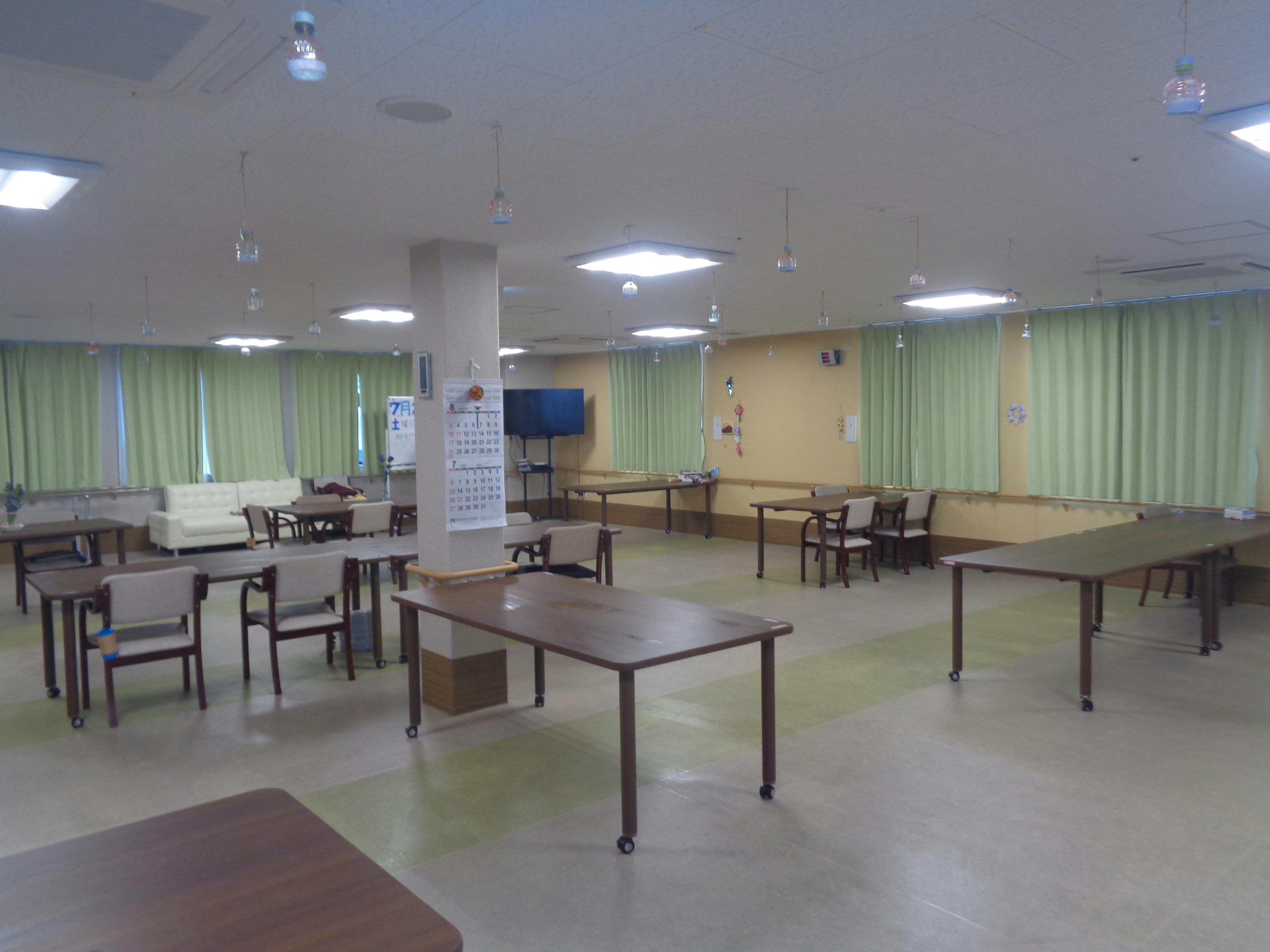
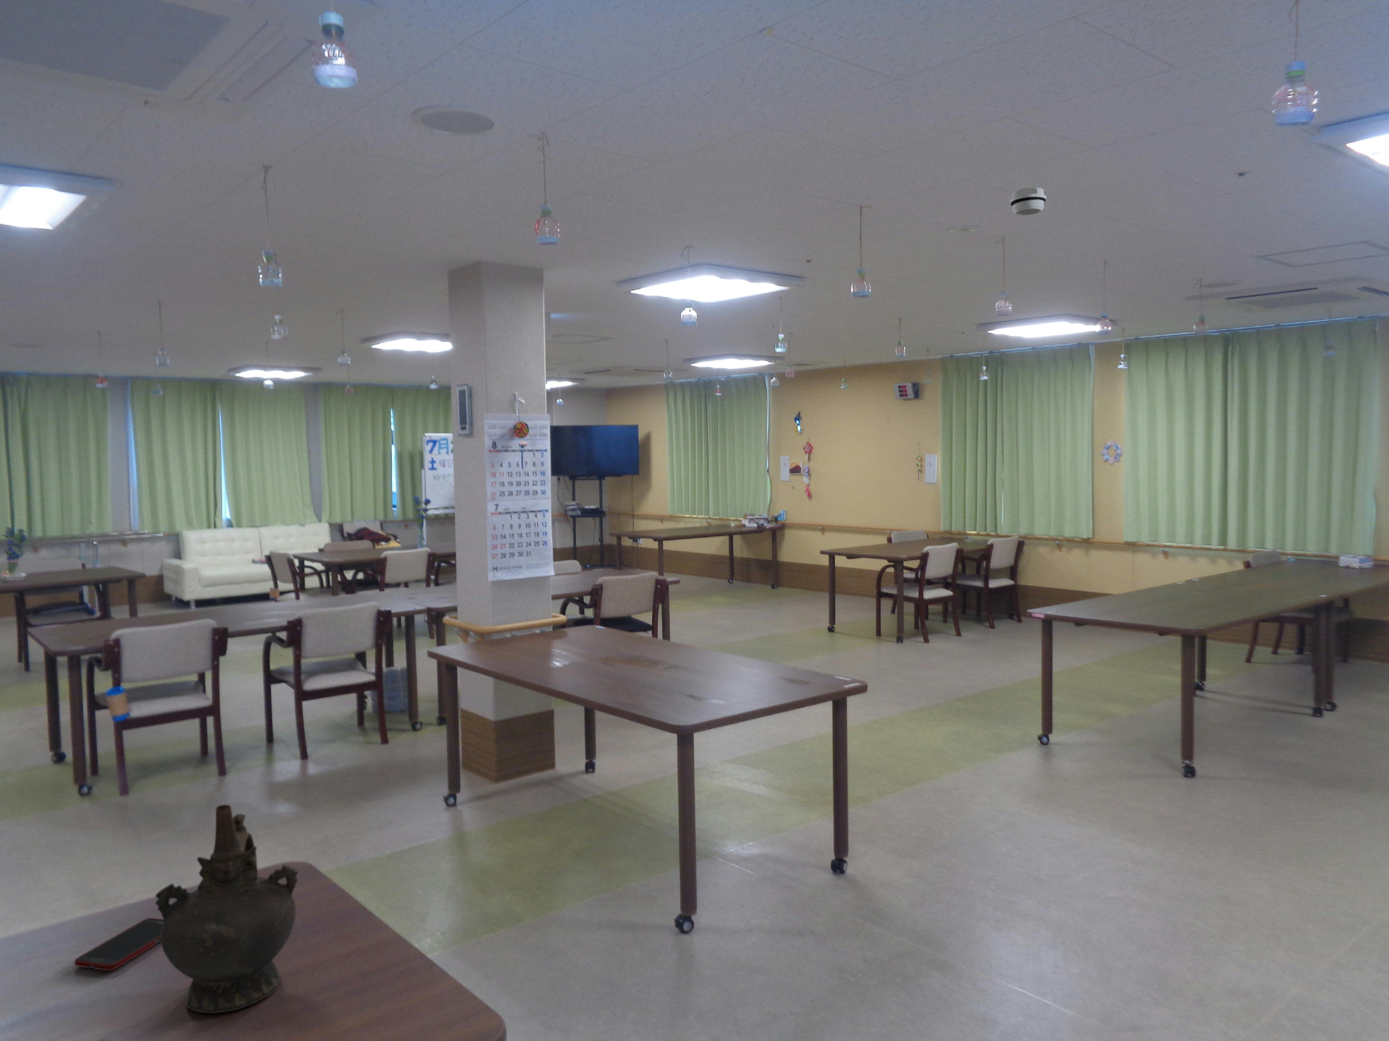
+ ceremonial vessel (231, 896)
+ cell phone (130, 943)
+ smoke detector (1028, 201)
